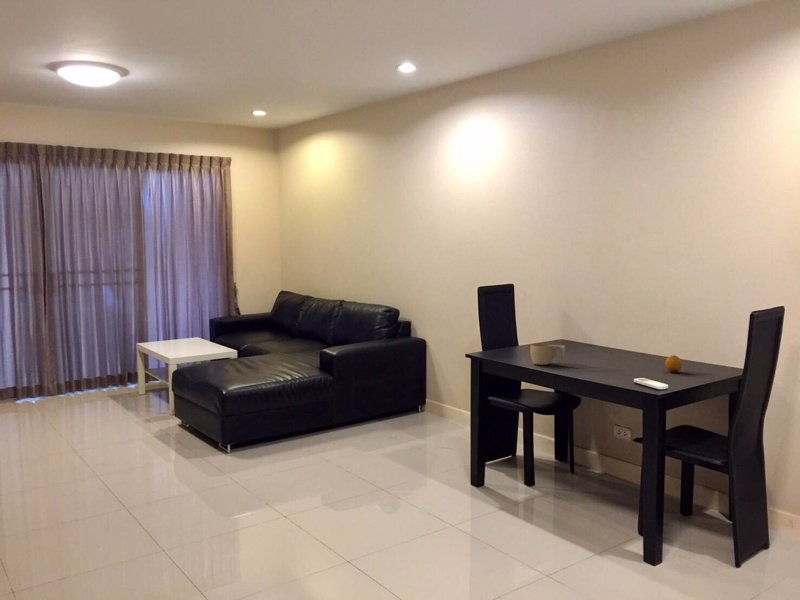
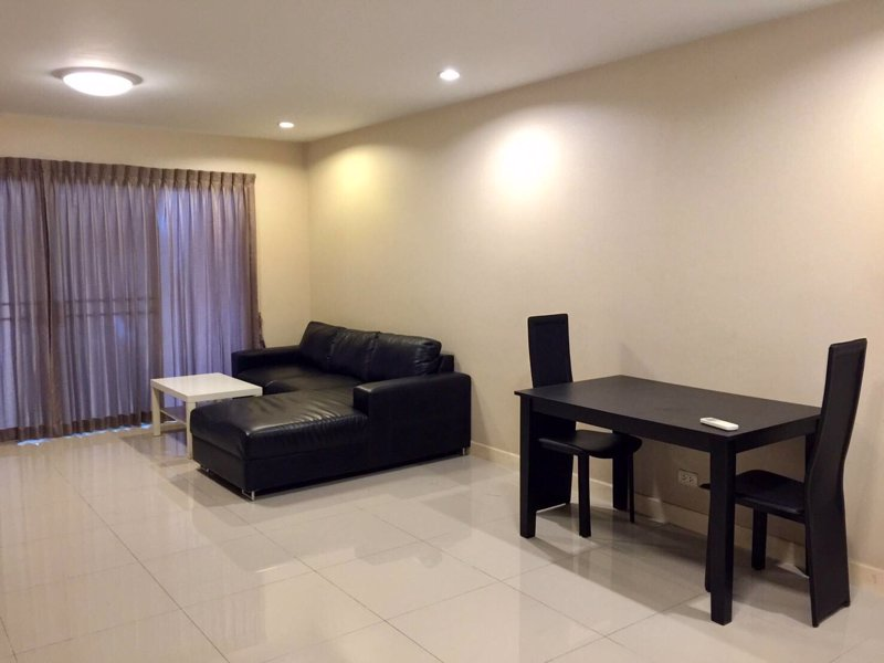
- cup (547, 354)
- fruit (673, 363)
